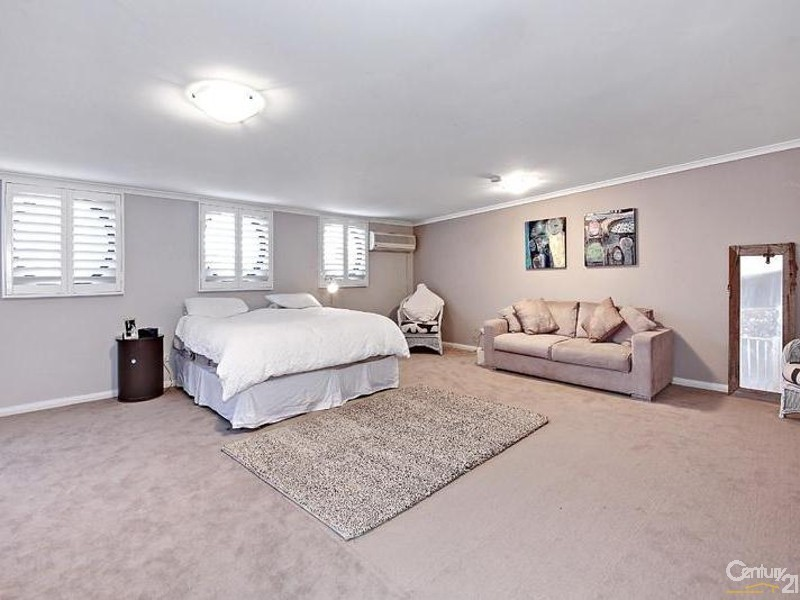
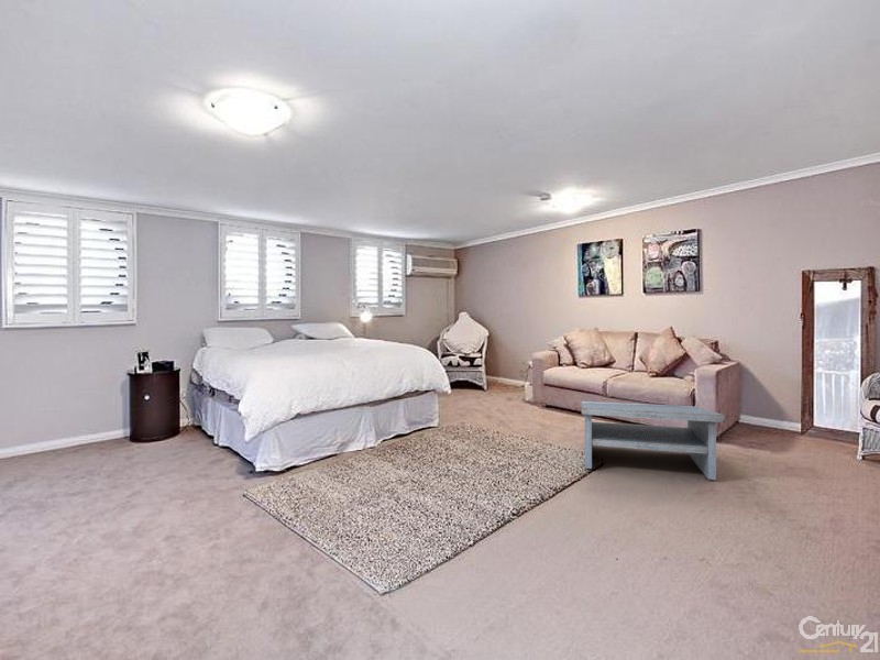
+ coffee table (642, 432)
